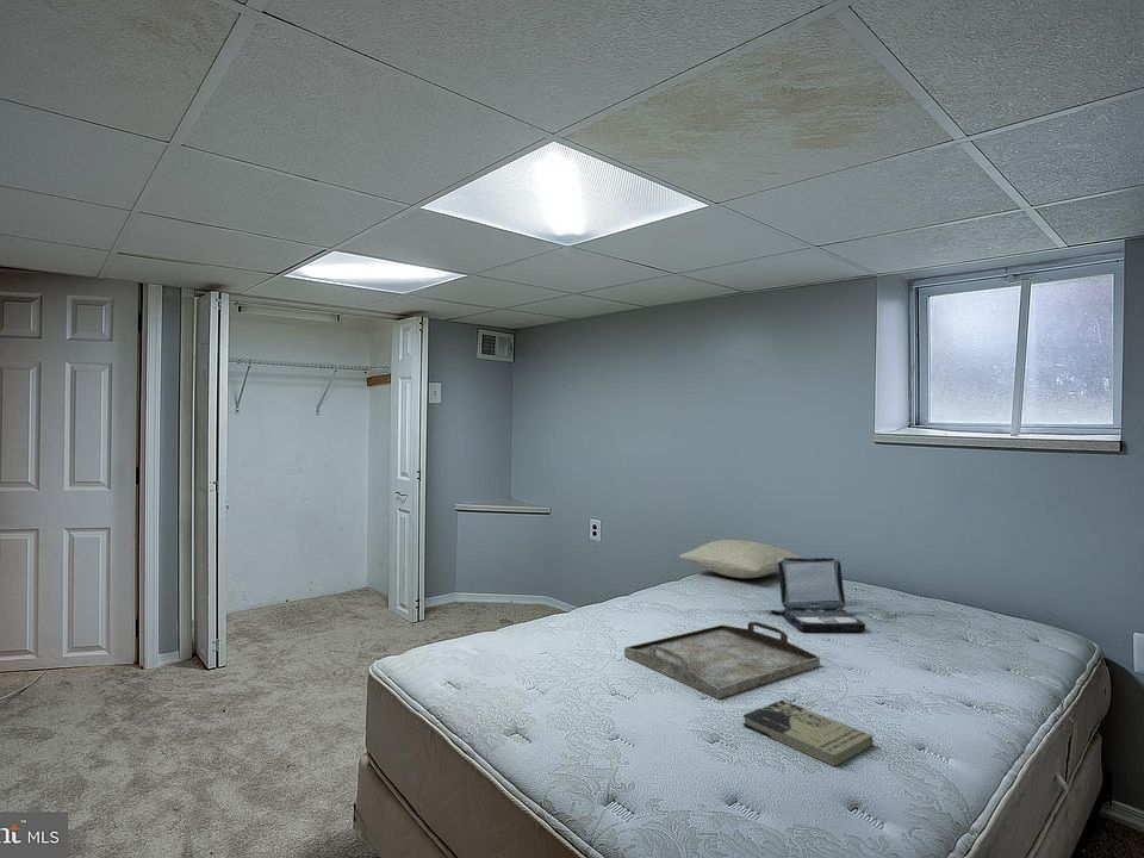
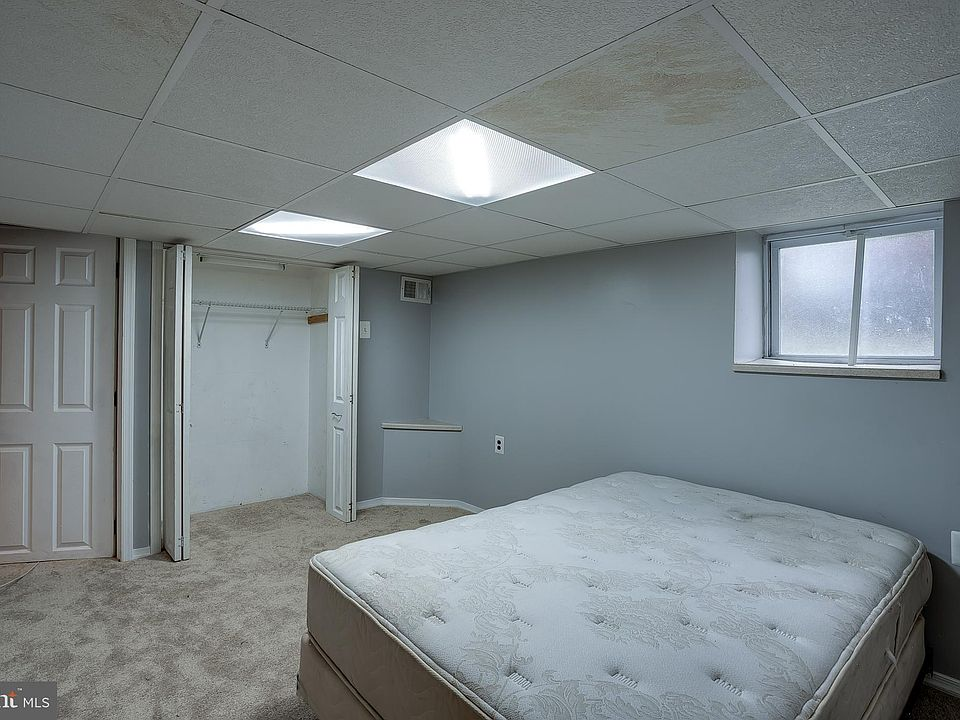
- serving tray (720, 648)
- book (806, 729)
- pillow (741, 558)
- laptop (817, 592)
